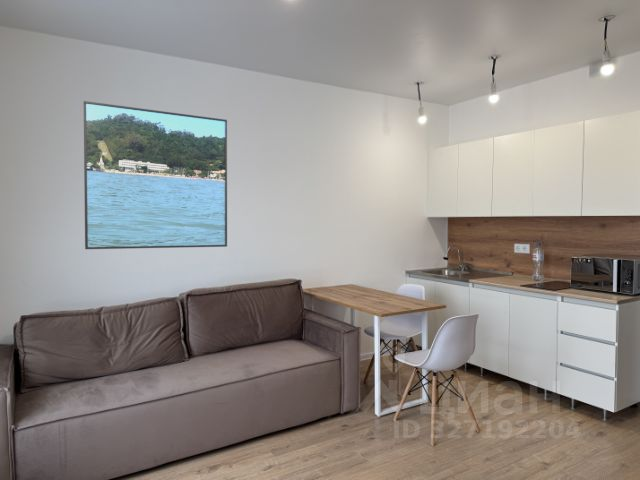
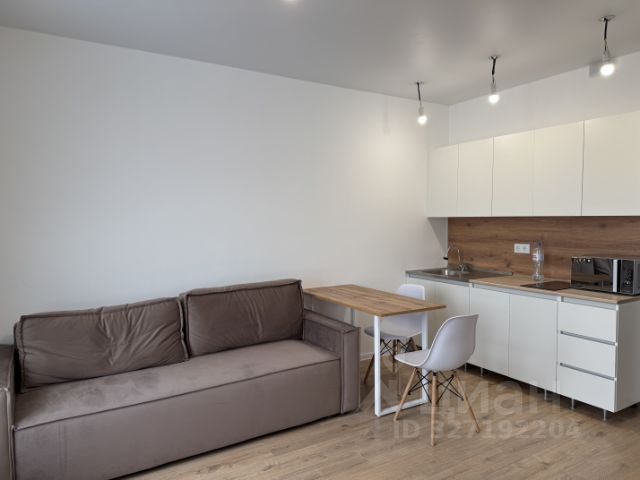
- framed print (161, 179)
